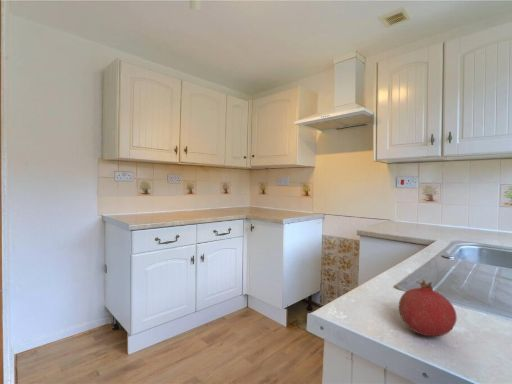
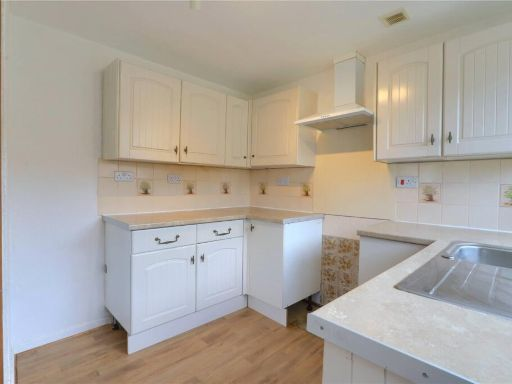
- fruit (425, 307)
